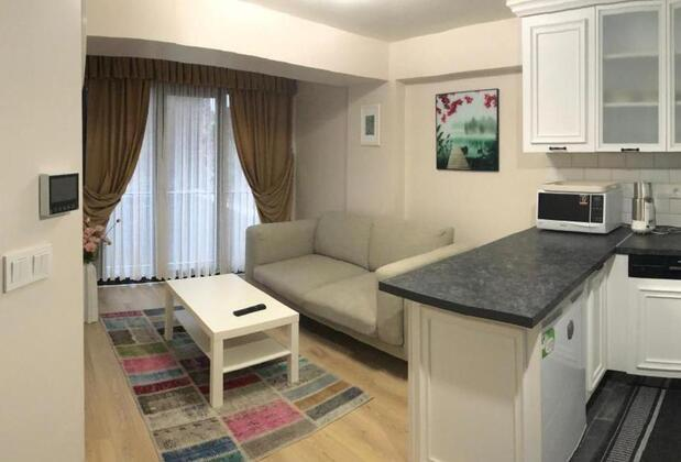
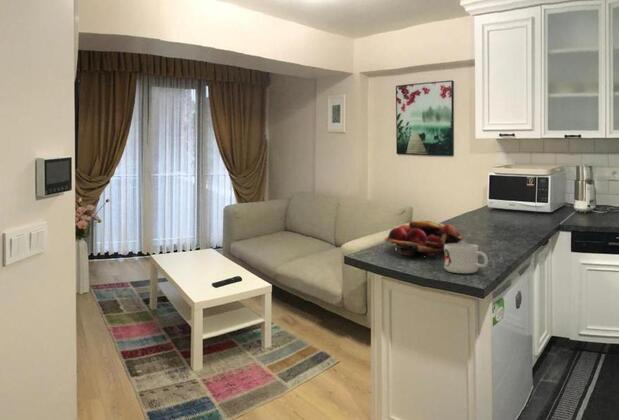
+ mug (466, 258)
+ fruit basket (422, 236)
